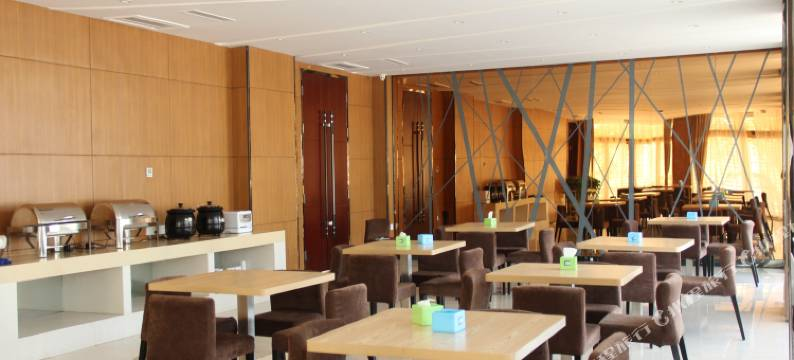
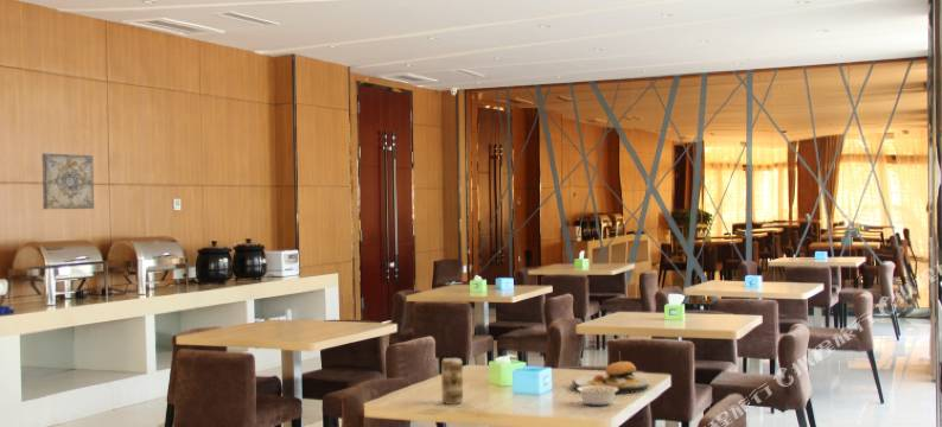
+ wall art (68, 181)
+ beverage can (452, 381)
+ legume (596, 394)
+ plate (610, 367)
